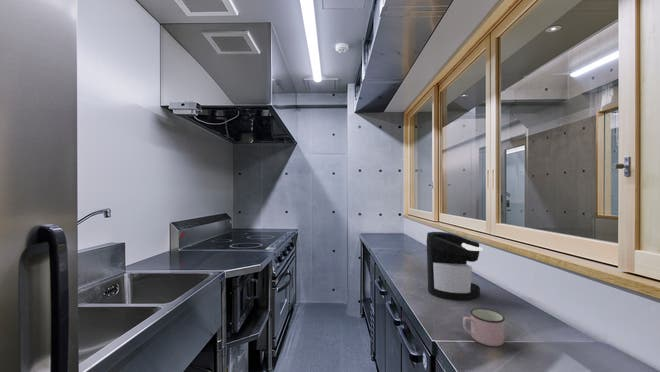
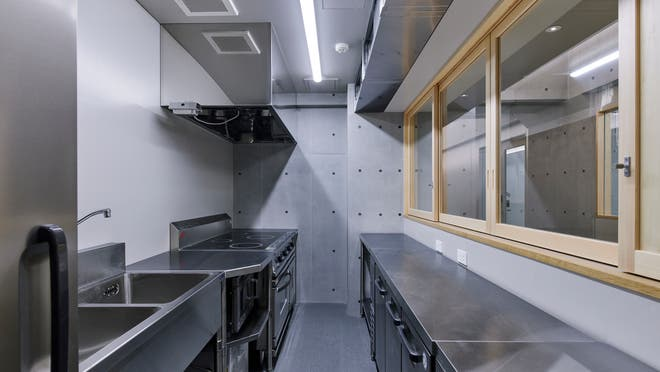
- mug (482, 326)
- coffee maker (454, 262)
